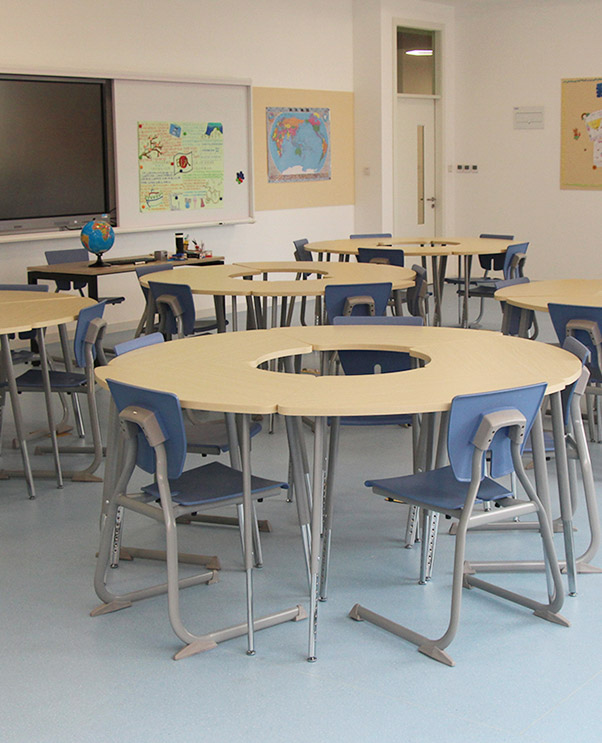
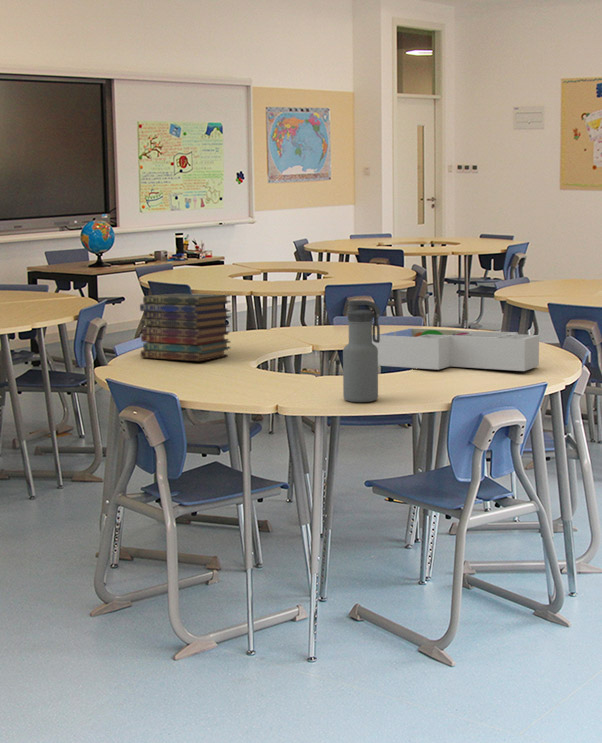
+ book stack (186, 326)
+ desk organizer (457, 349)
+ water bottle (361, 350)
